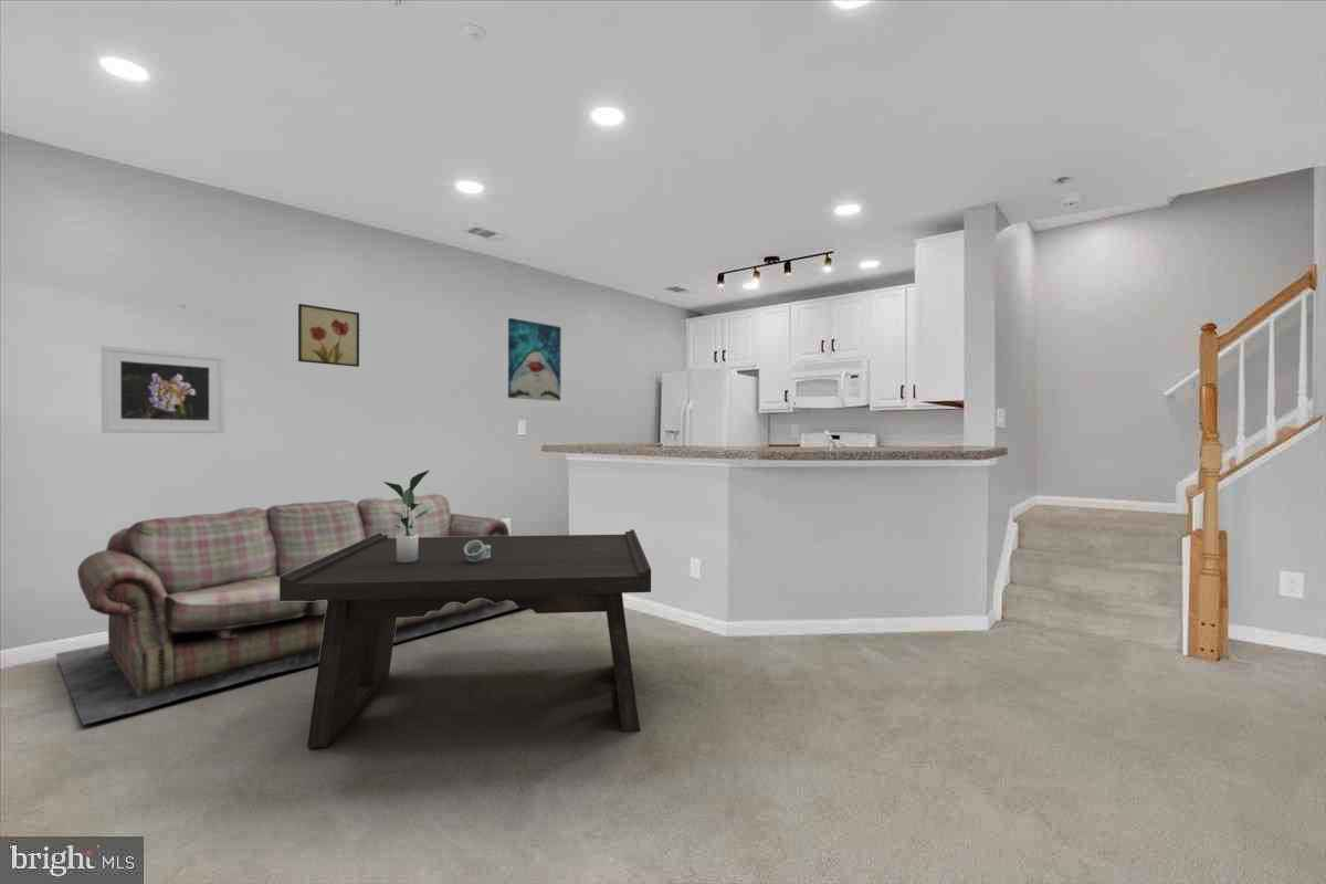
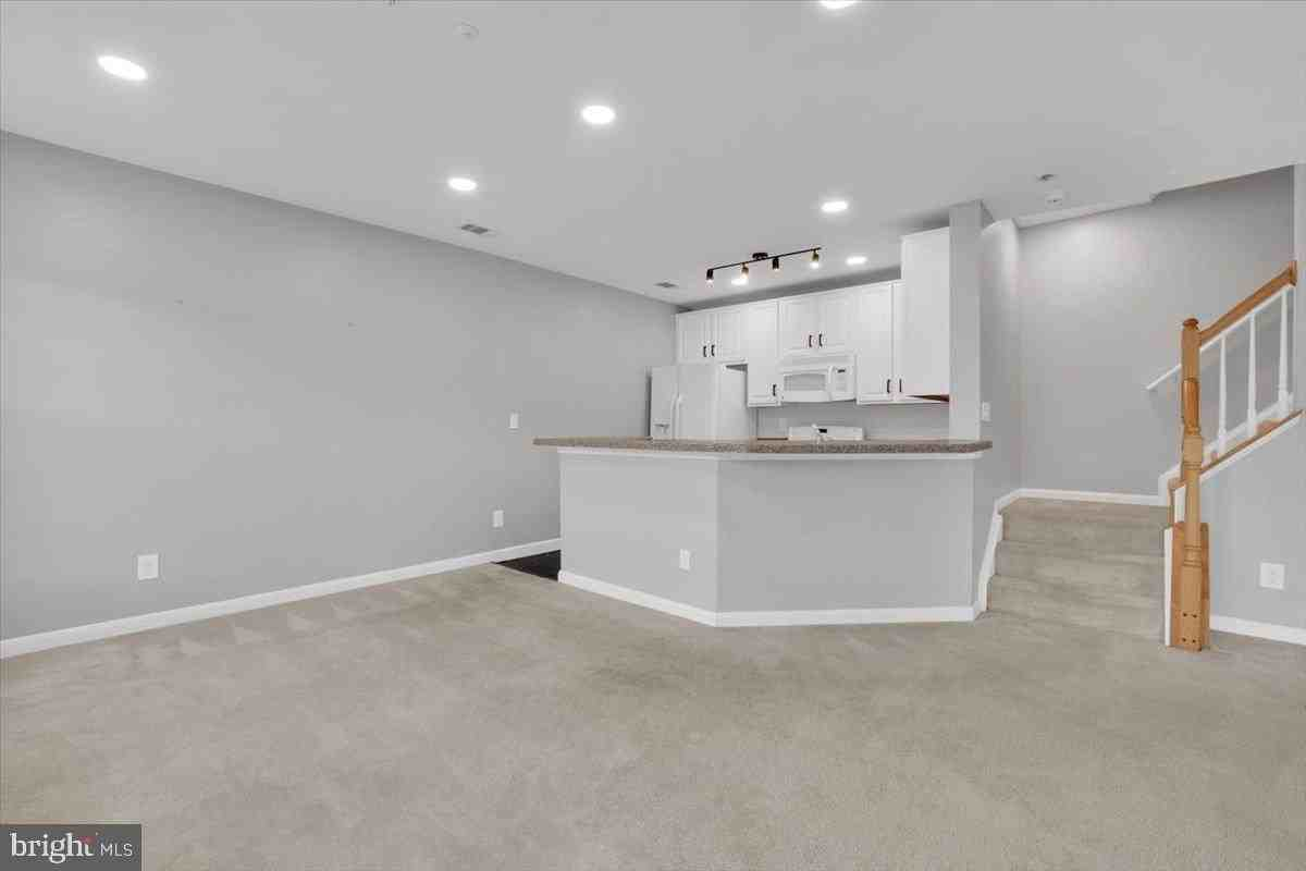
- wall art (329, 336)
- napkin ring (477, 548)
- potted plant (407, 514)
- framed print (166, 391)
- coffee table (494, 602)
- wall art (535, 360)
- sofa (327, 555)
